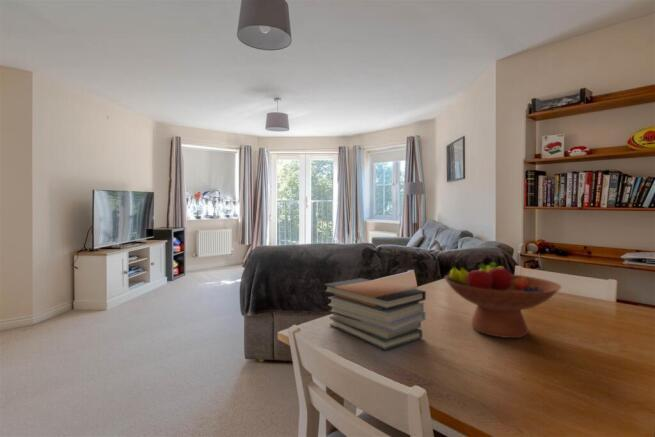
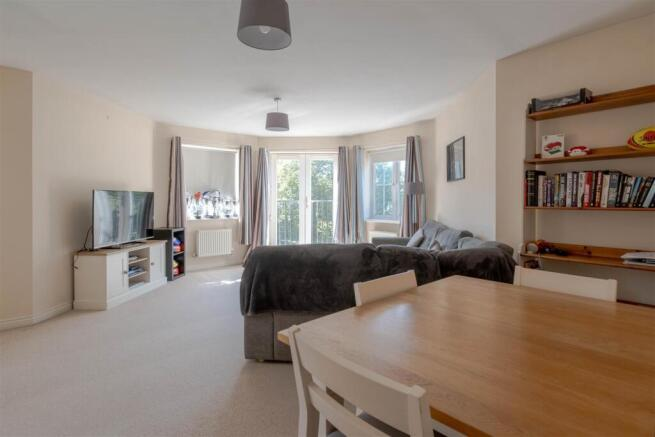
- book stack (373, 309)
- fruit bowl (498, 295)
